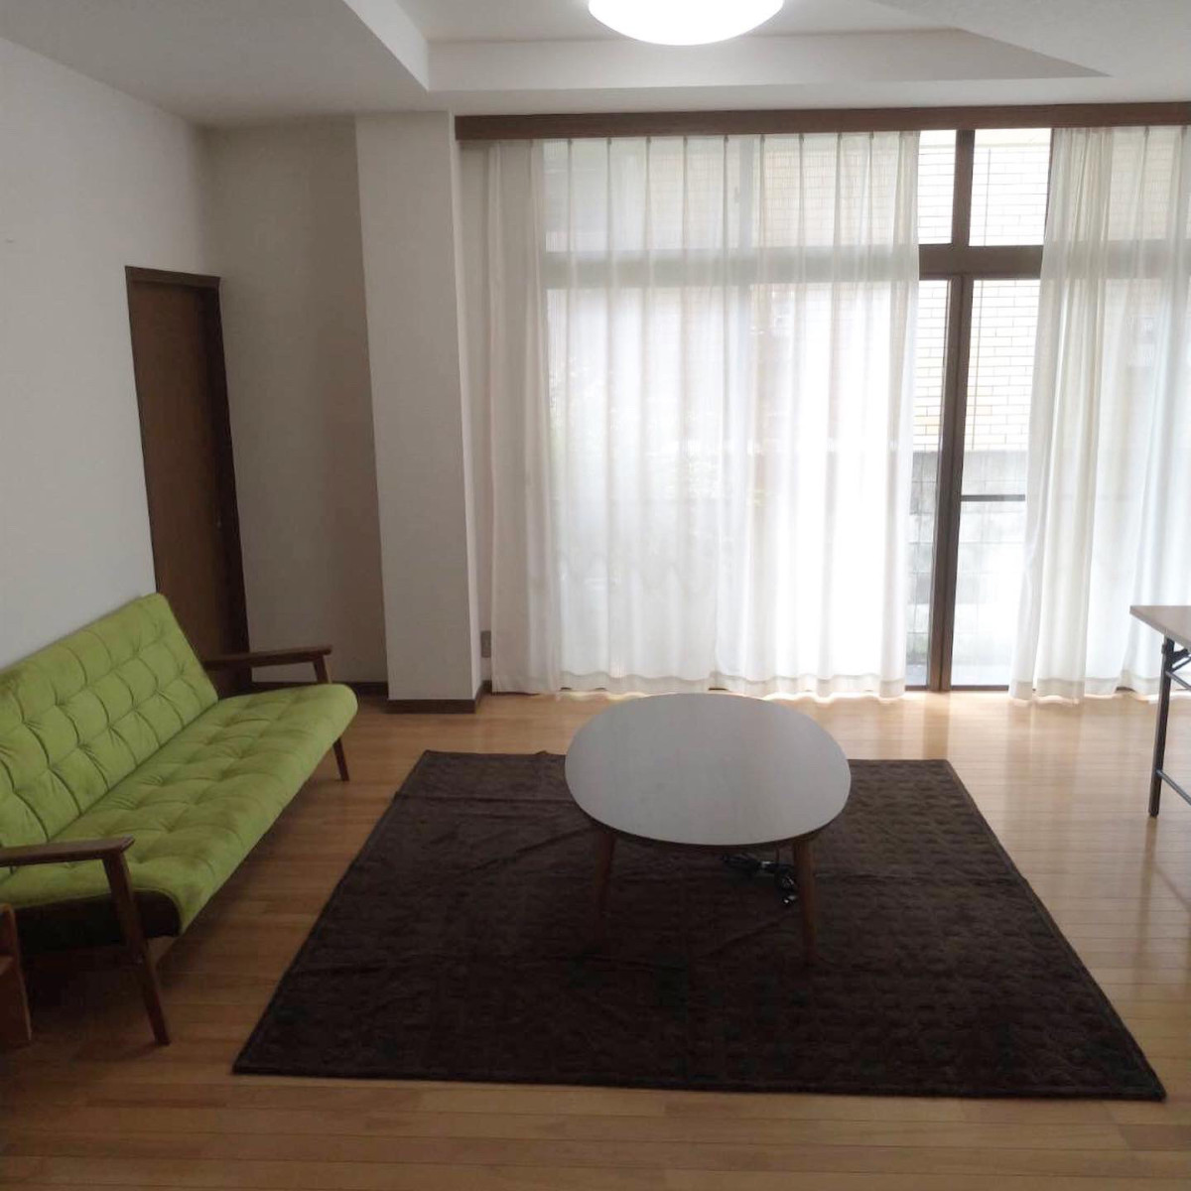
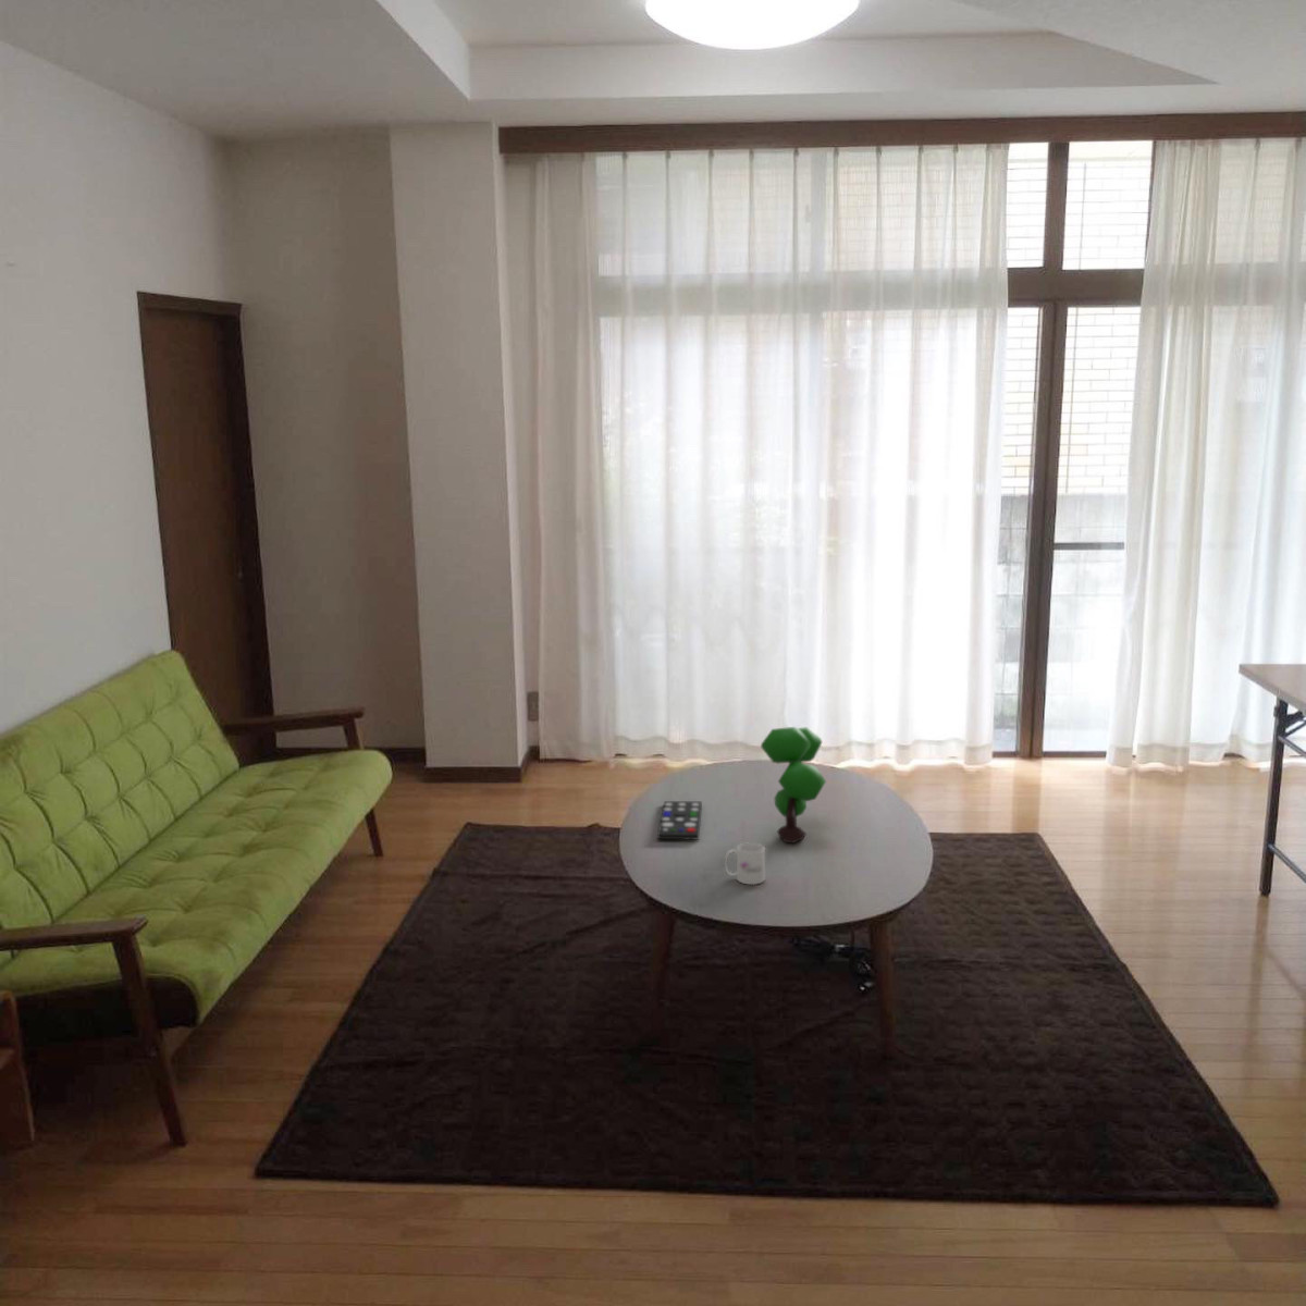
+ remote control (681, 818)
+ plant (793, 777)
+ mug (744, 863)
